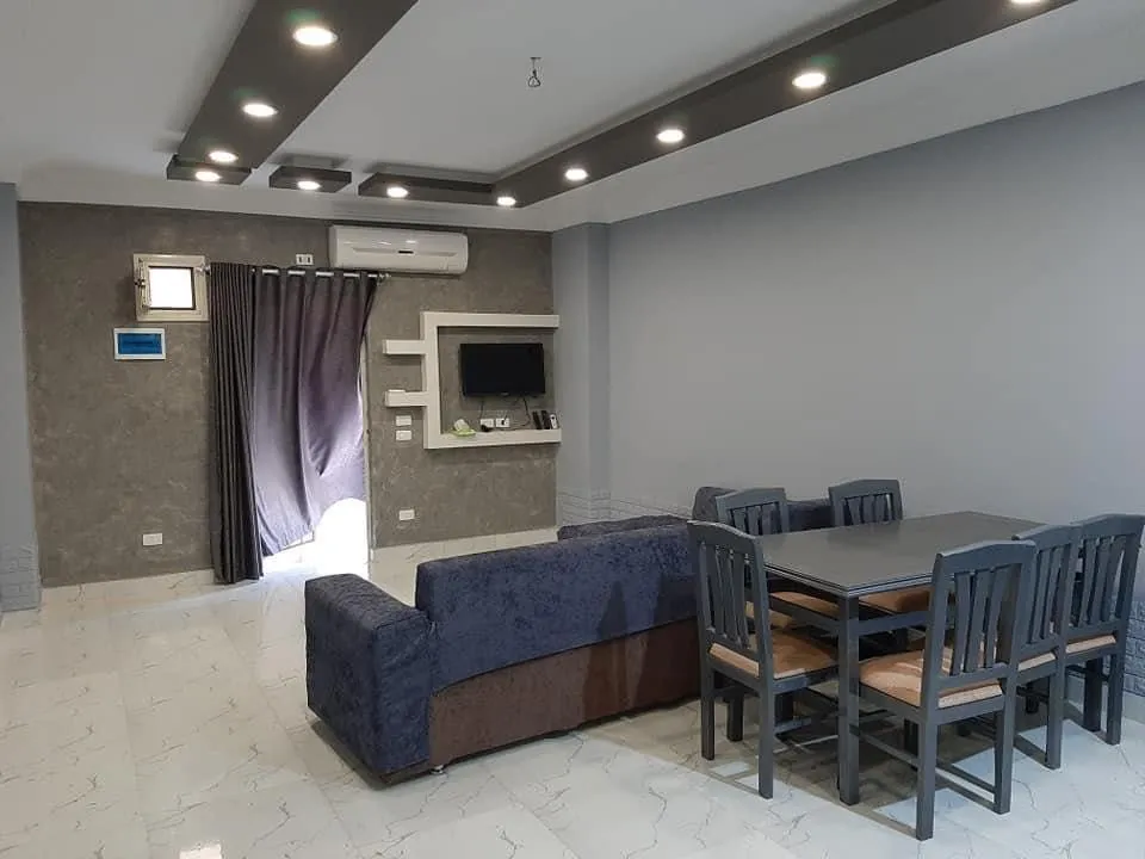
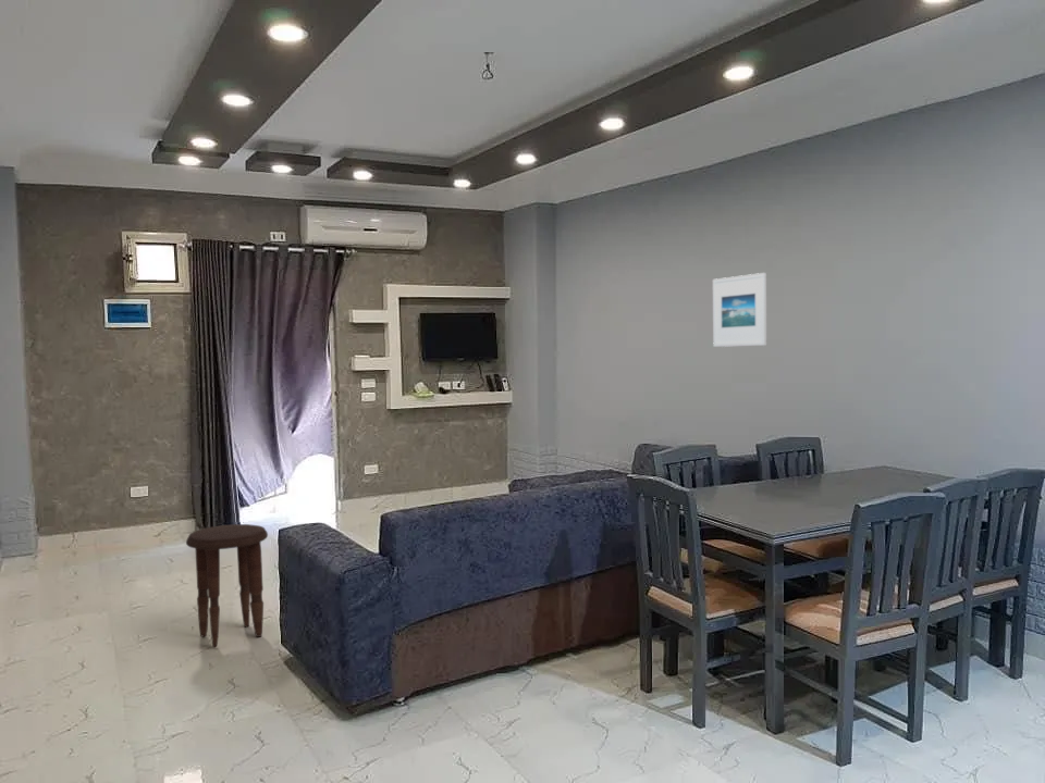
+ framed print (738, 311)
+ side table (238, 582)
